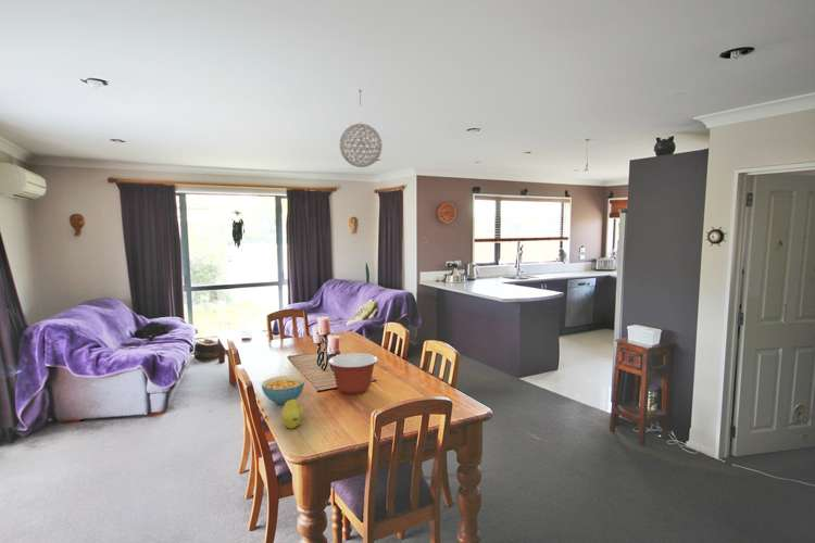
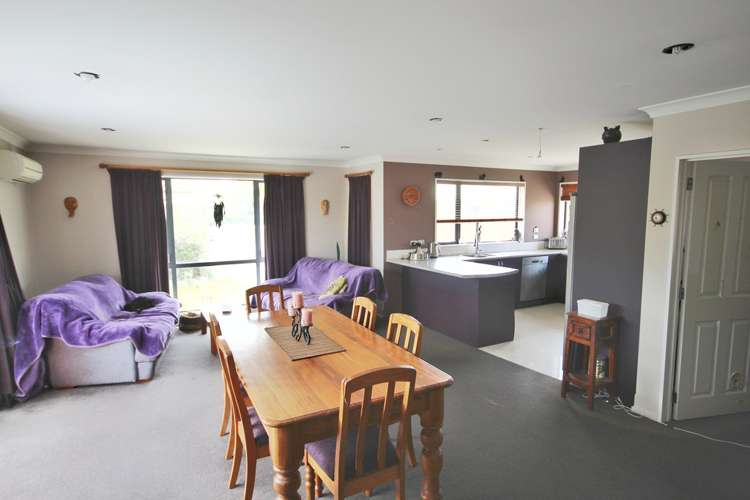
- fruit (292, 413)
- pendant light (360, 128)
- mixing bowl (353, 375)
- cereal bowl (284, 391)
